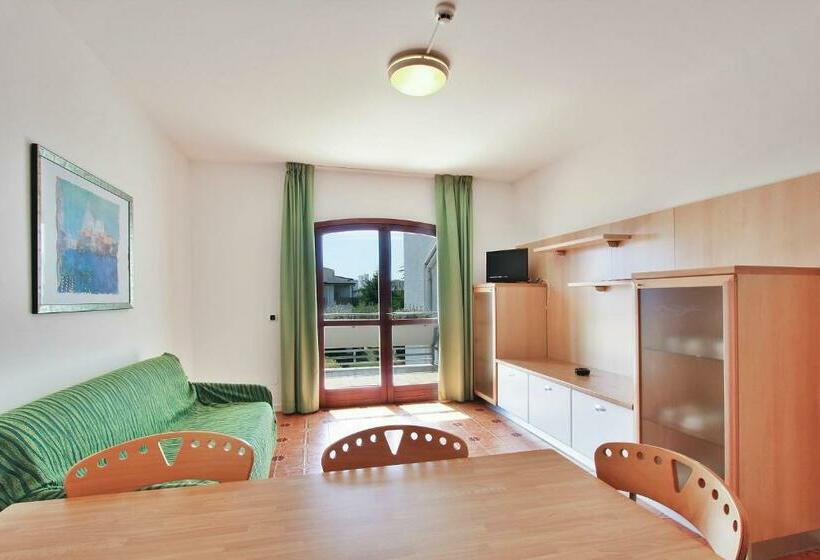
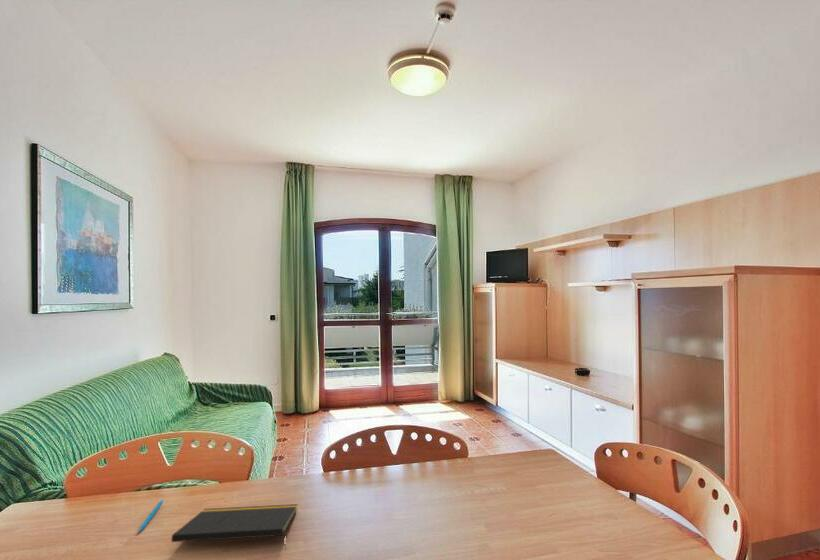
+ pen (151, 514)
+ notepad (240, 521)
